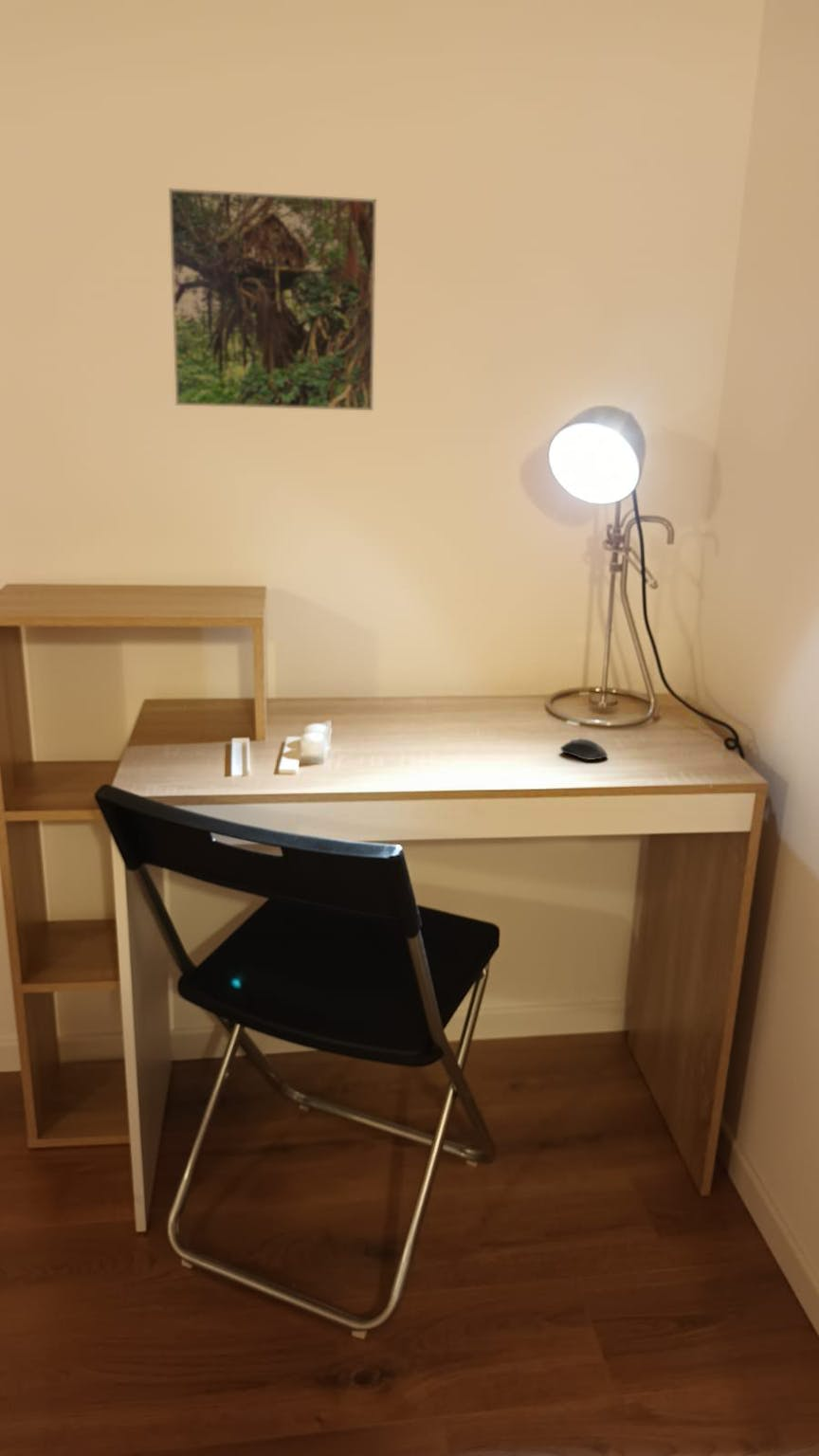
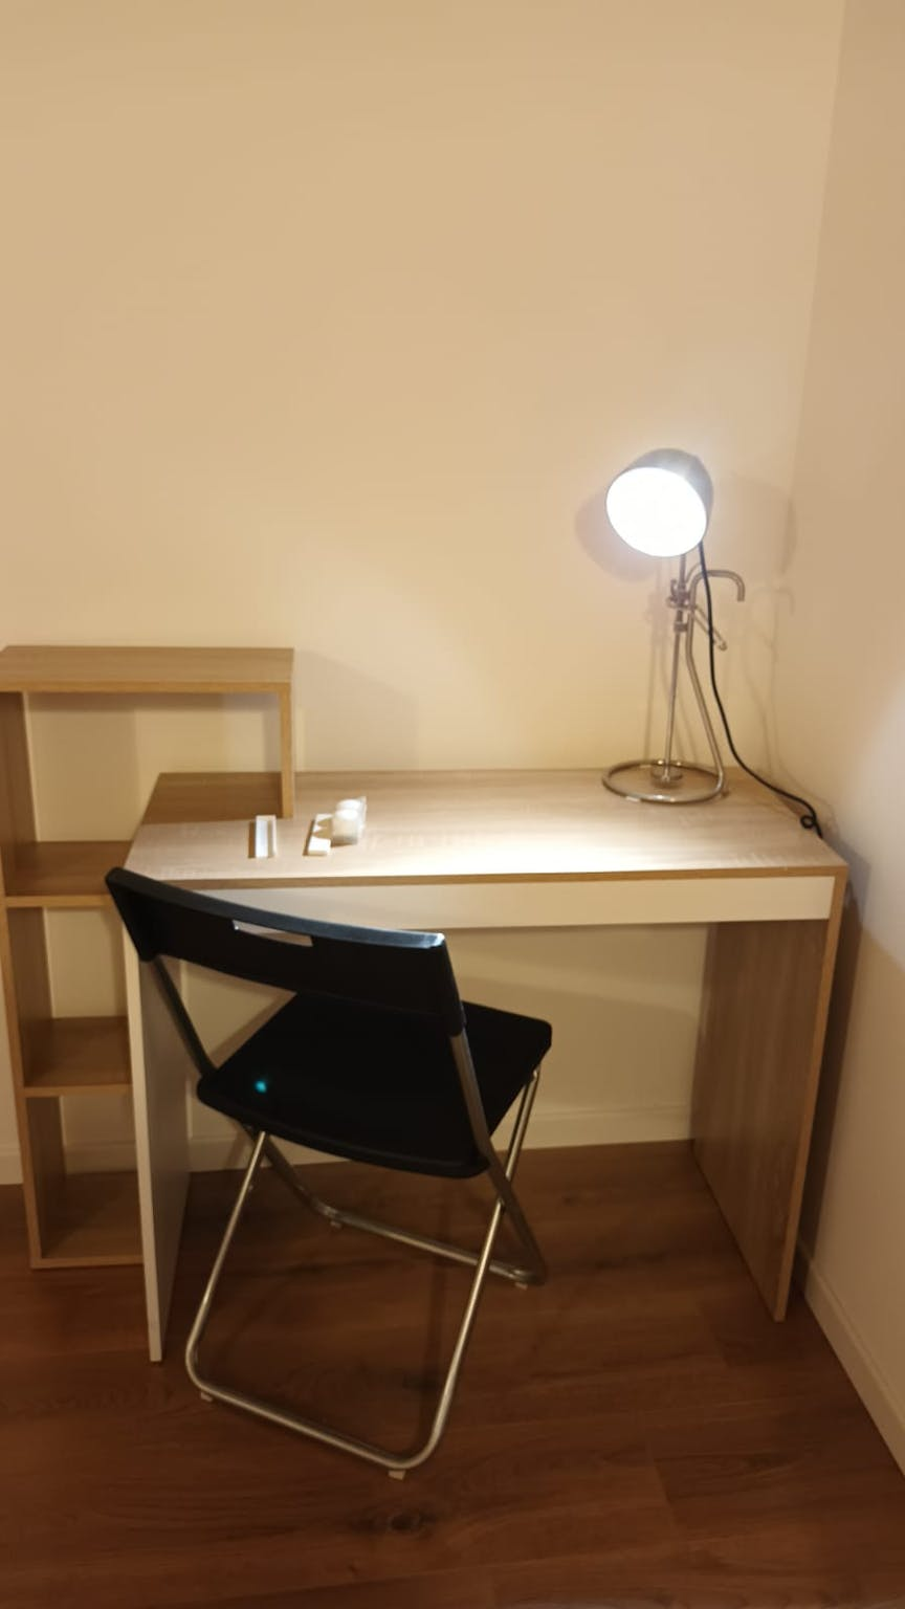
- computer mouse (584, 747)
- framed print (274, 304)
